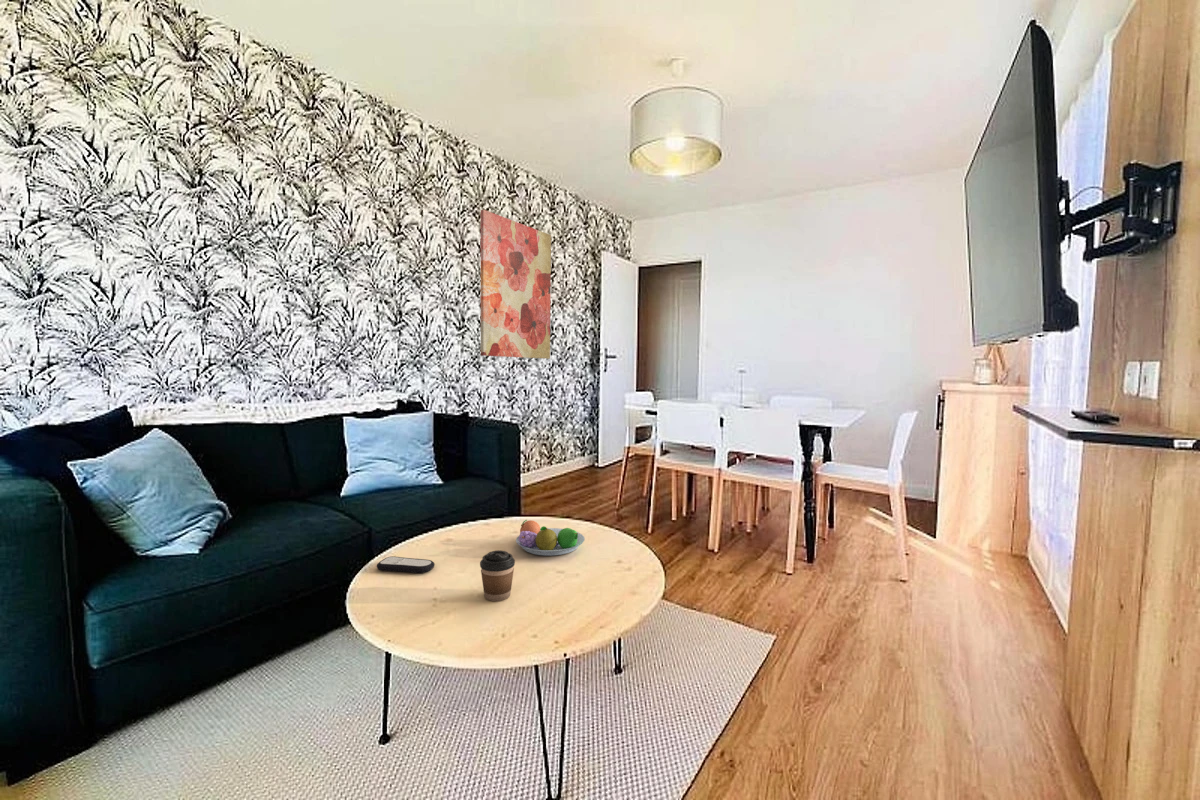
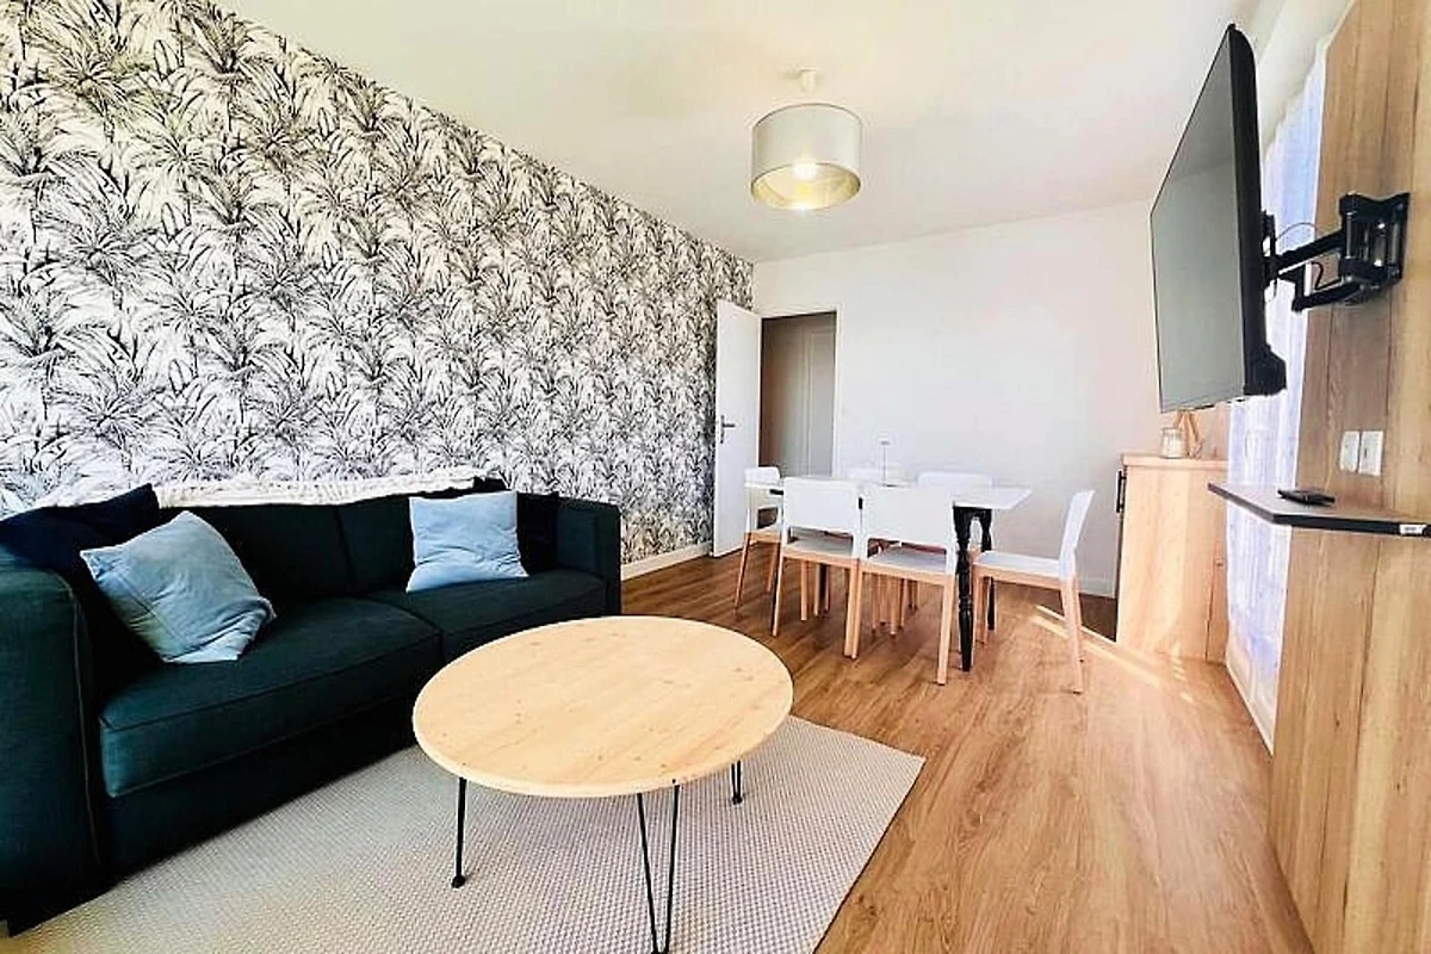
- wall art (518, 290)
- remote control (406, 564)
- coffee cup (497, 573)
- fruit bowl (551, 533)
